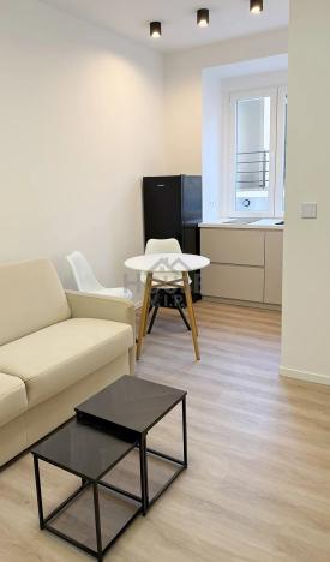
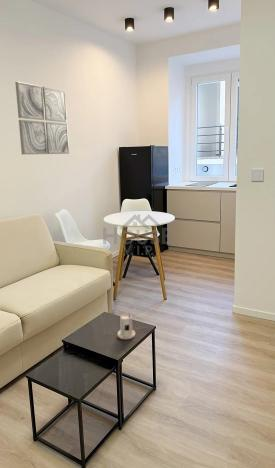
+ candle (126, 324)
+ wall art (44, 122)
